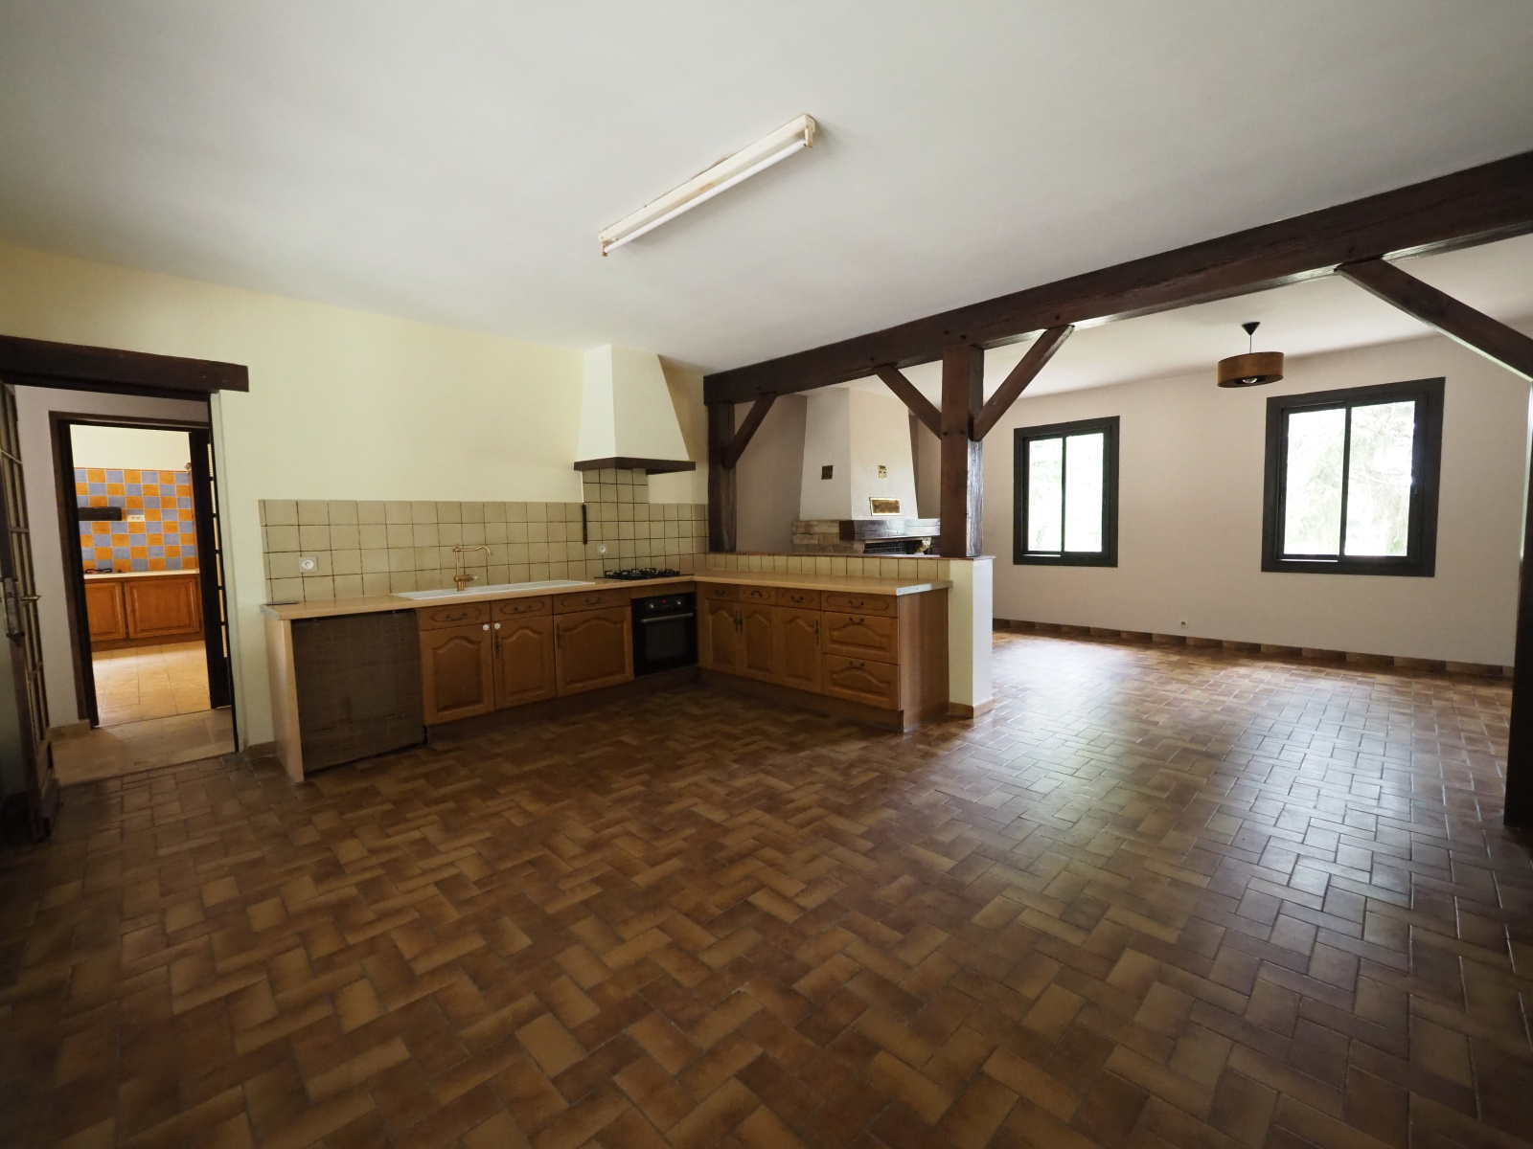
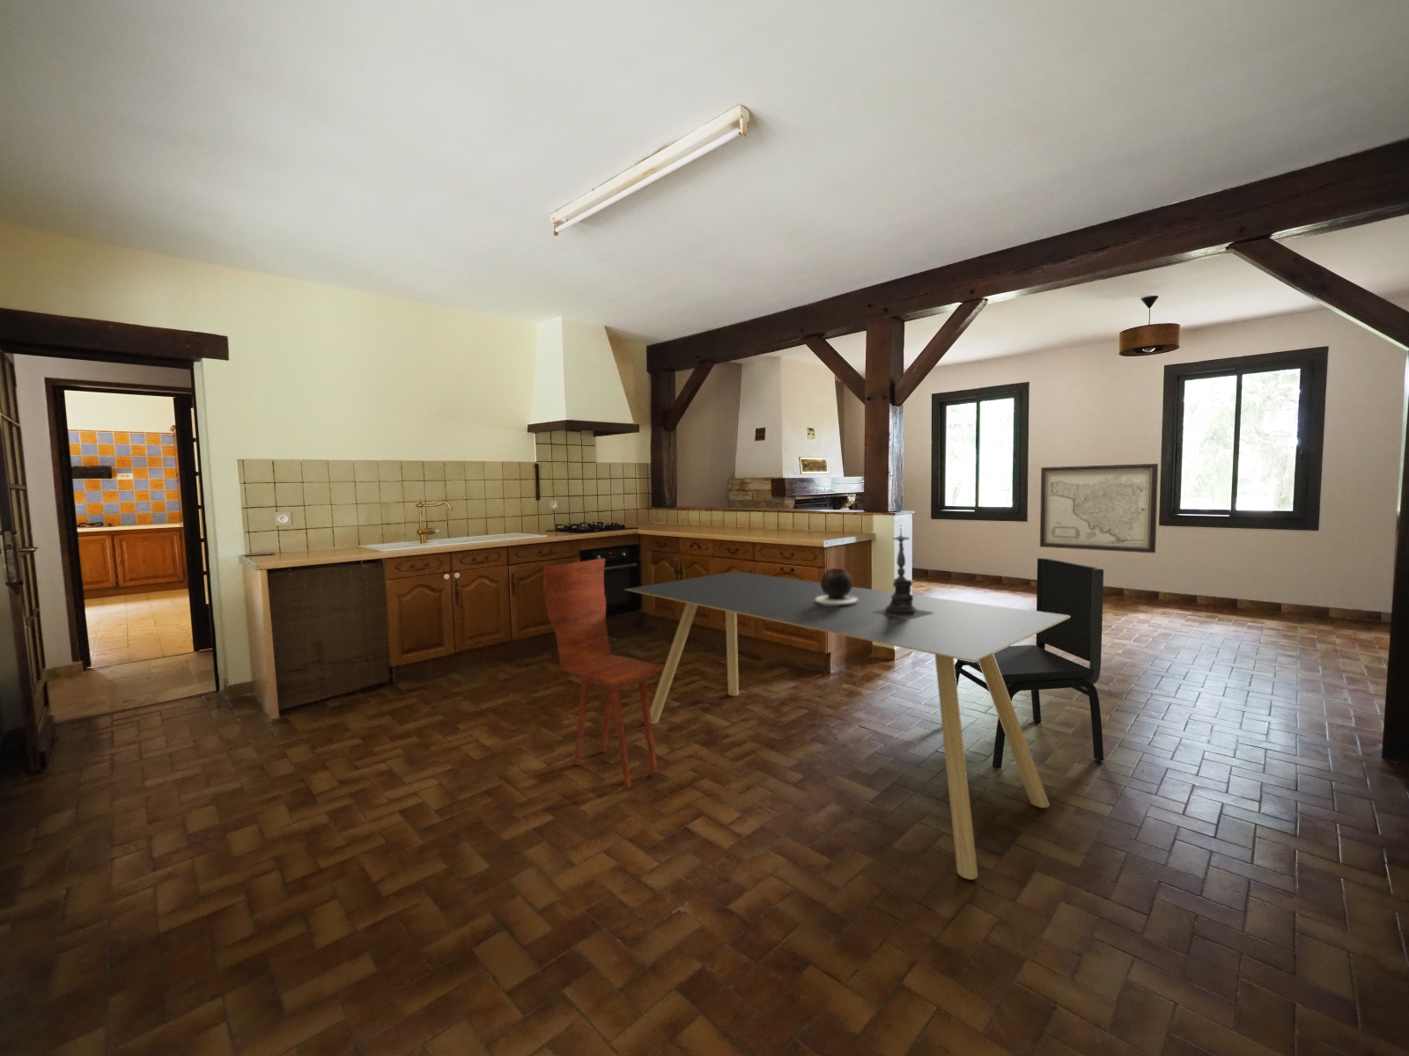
+ vase (835, 585)
+ dining chair (605, 667)
+ dining chair (1020, 653)
+ dining table (824, 631)
+ wall art (1095, 508)
+ candle holder (902, 568)
